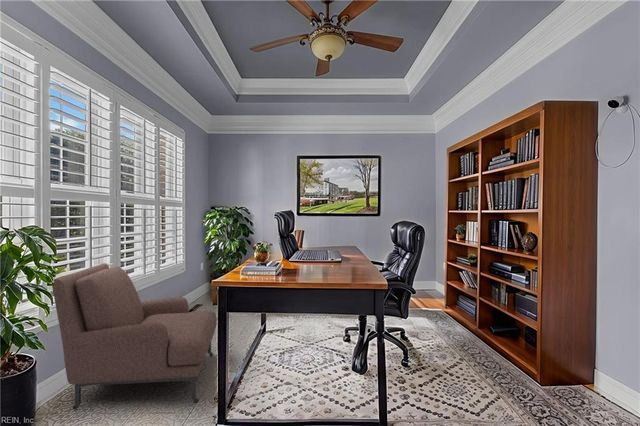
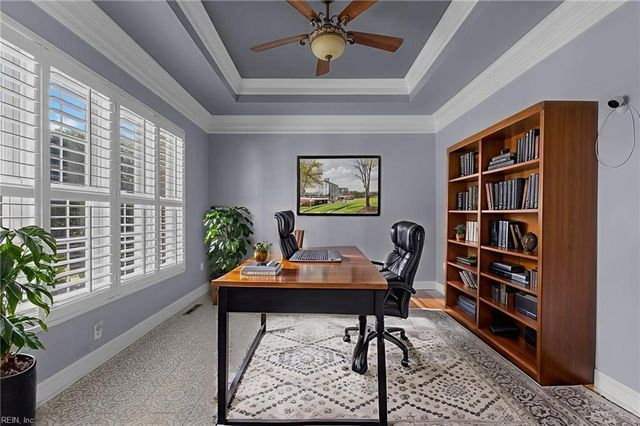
- armchair (147, 324)
